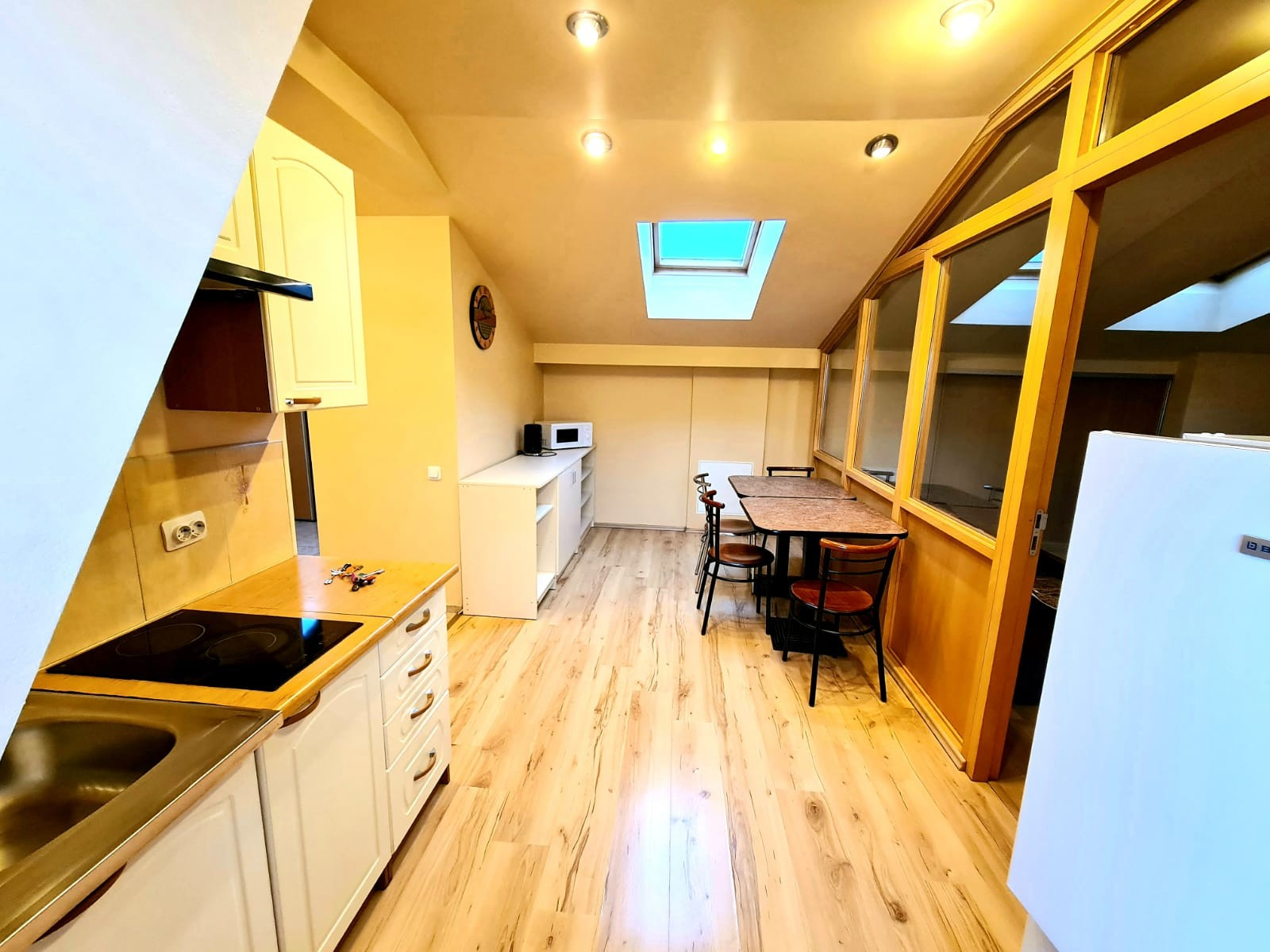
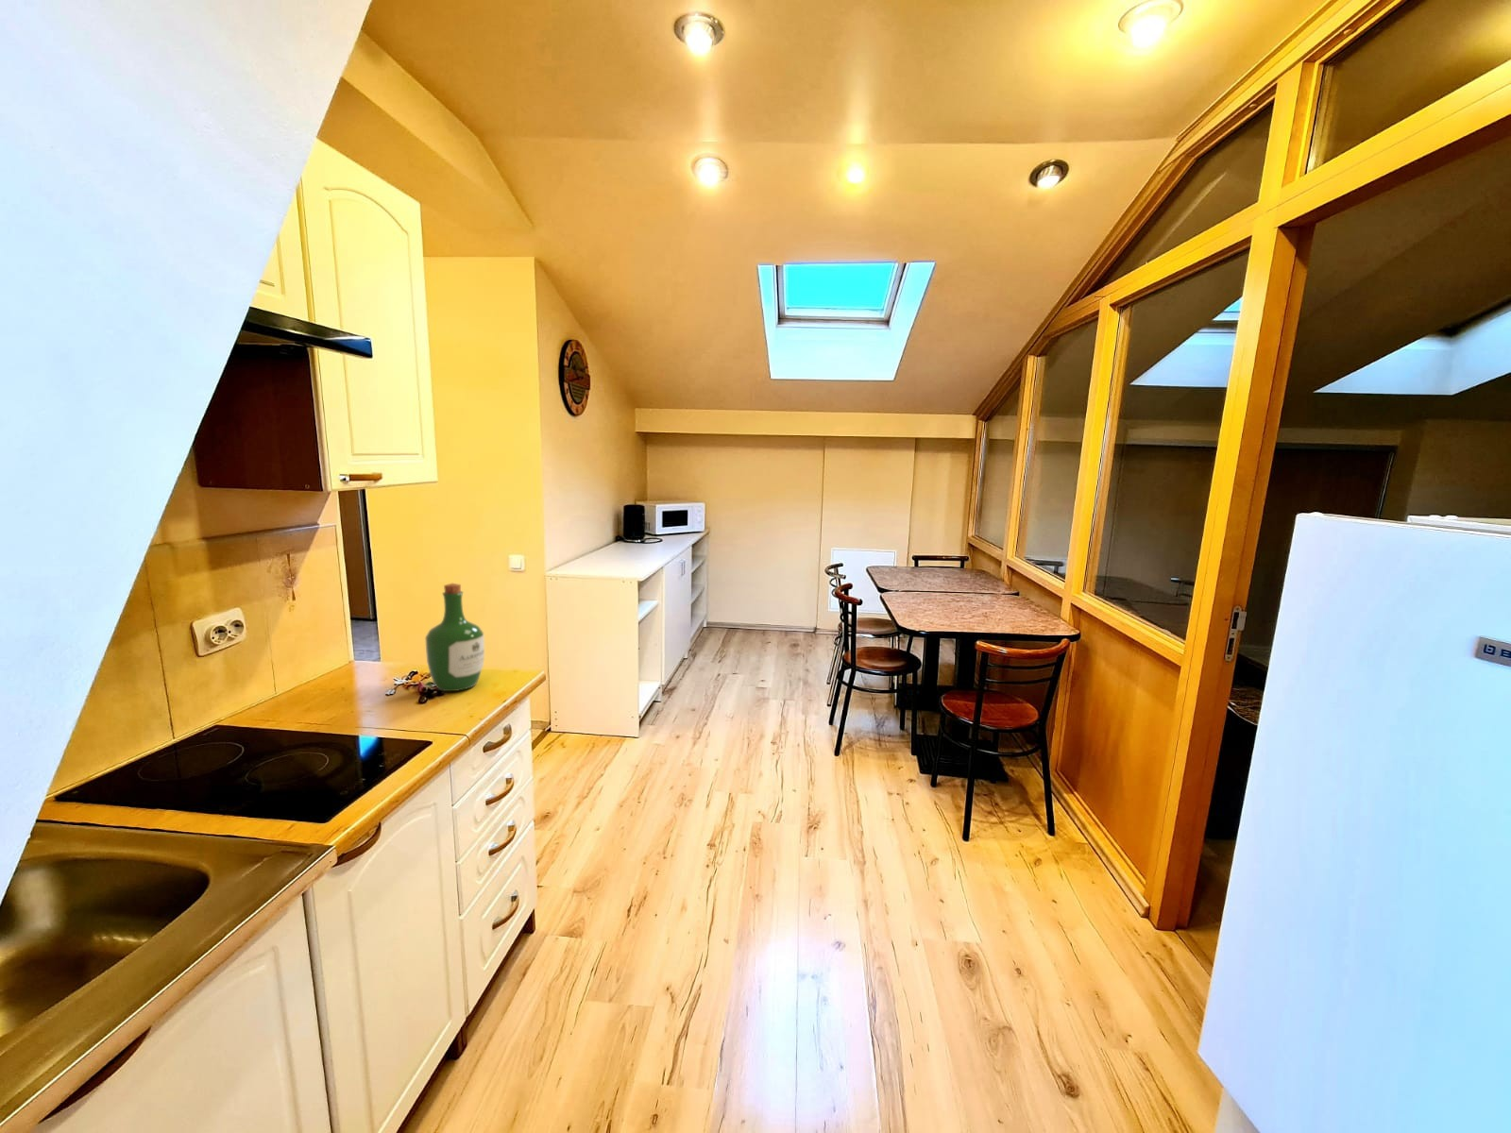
+ wine bottle (454, 634)
